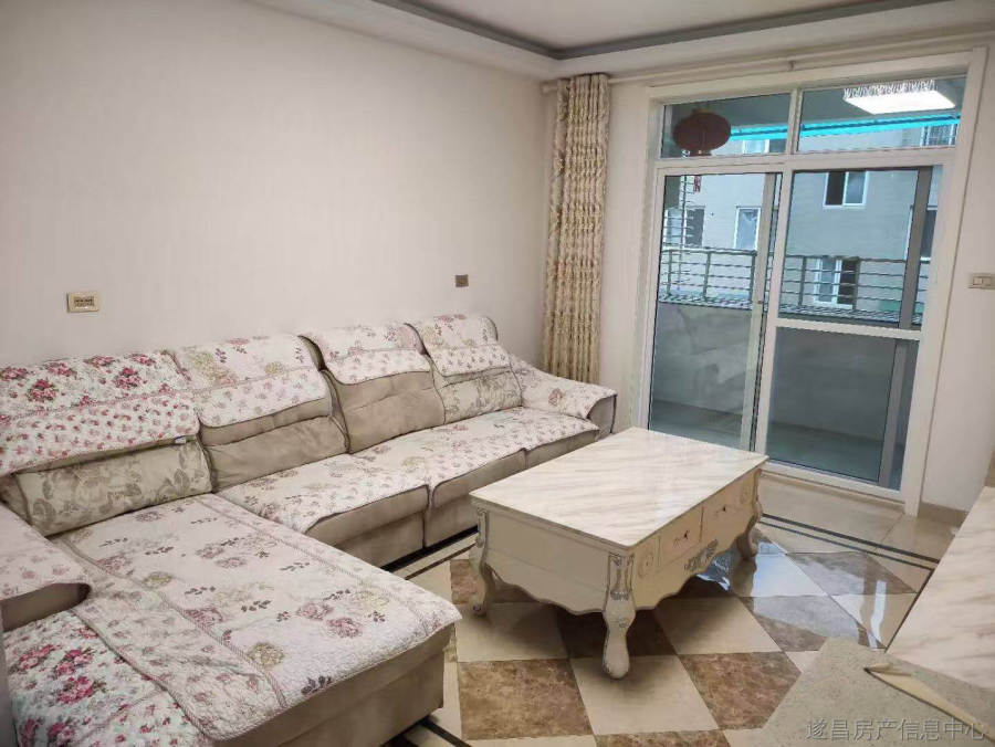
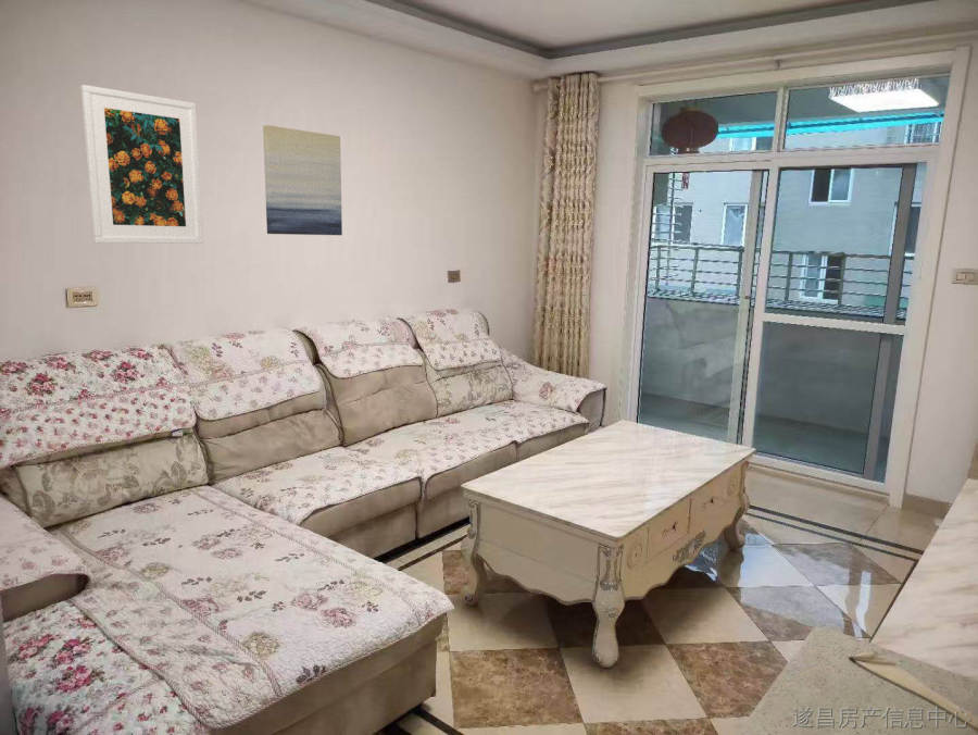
+ wall art (304, 183)
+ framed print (146, 170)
